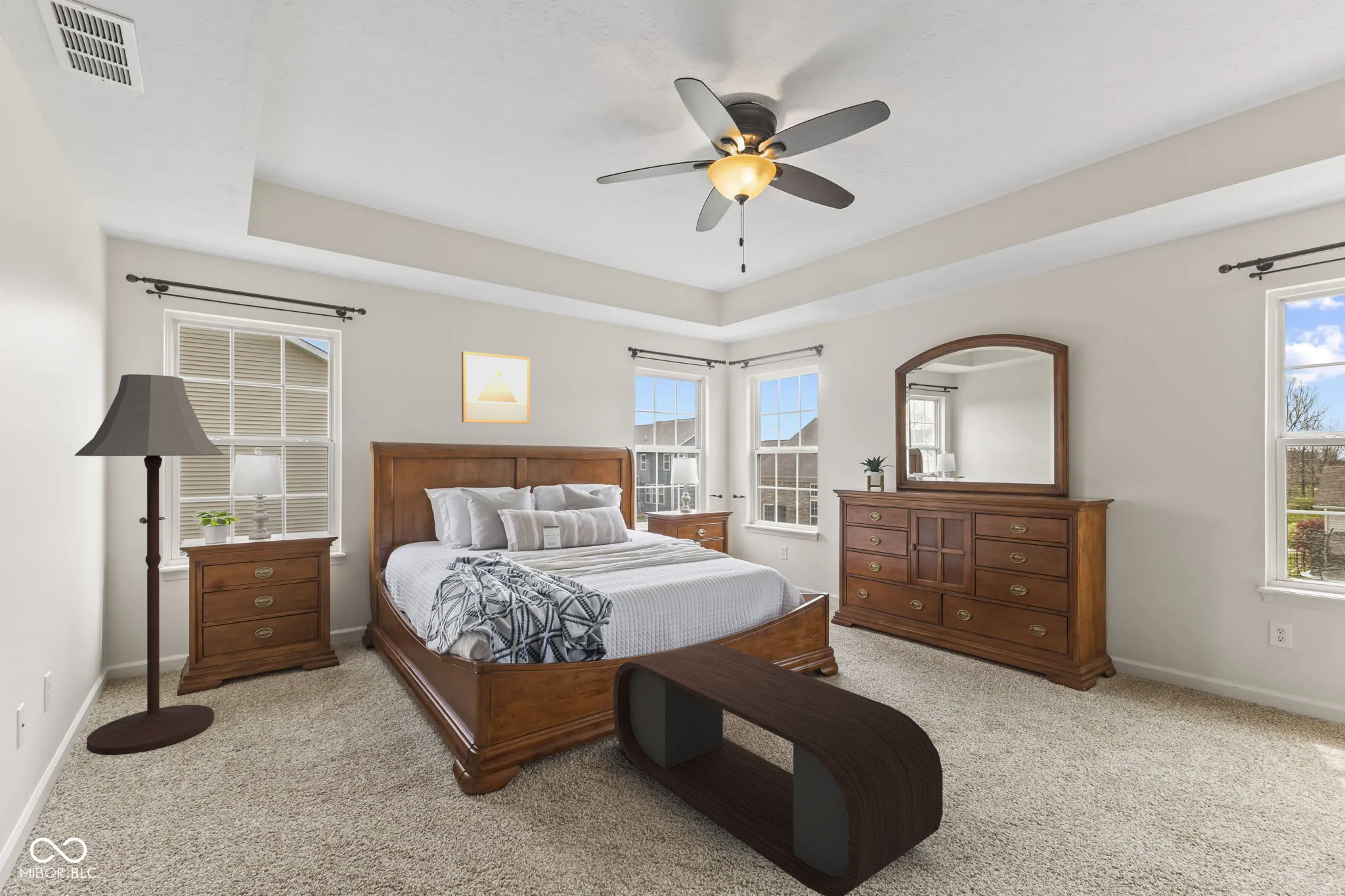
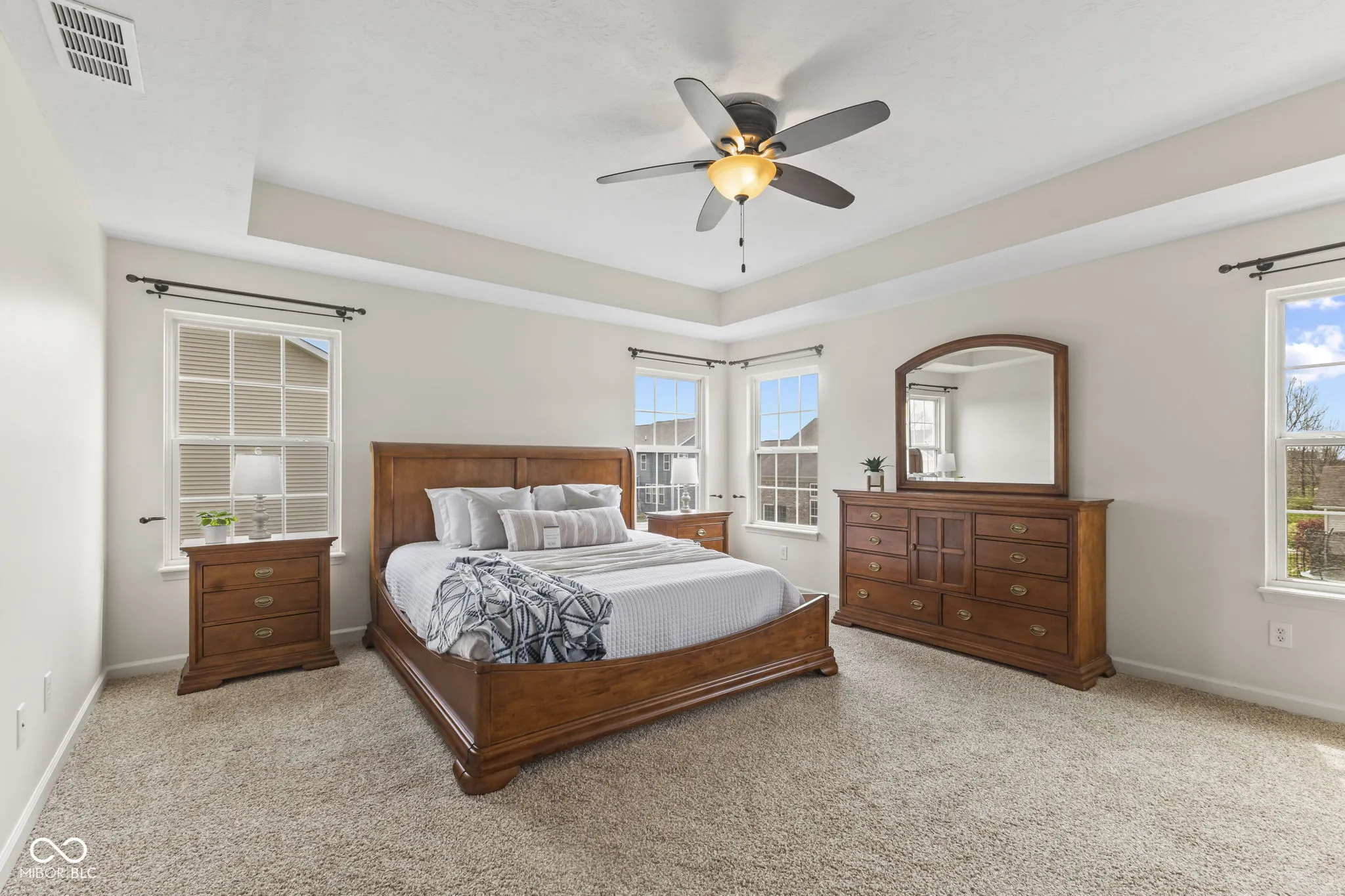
- floor lamp (153, 554)
- wall art (496, 389)
- coffee table (747, 750)
